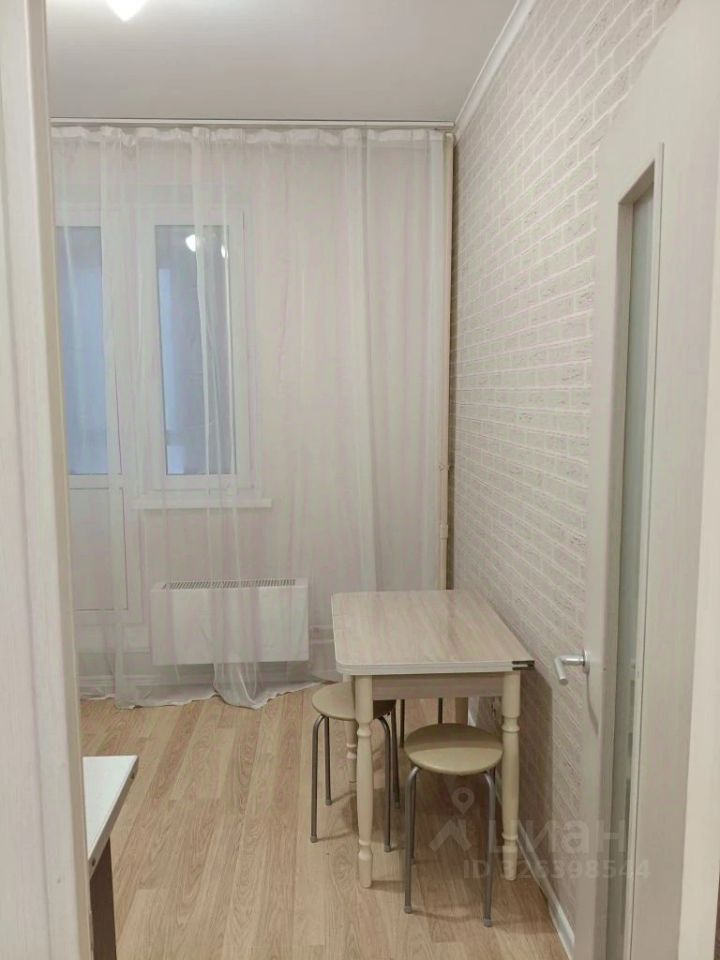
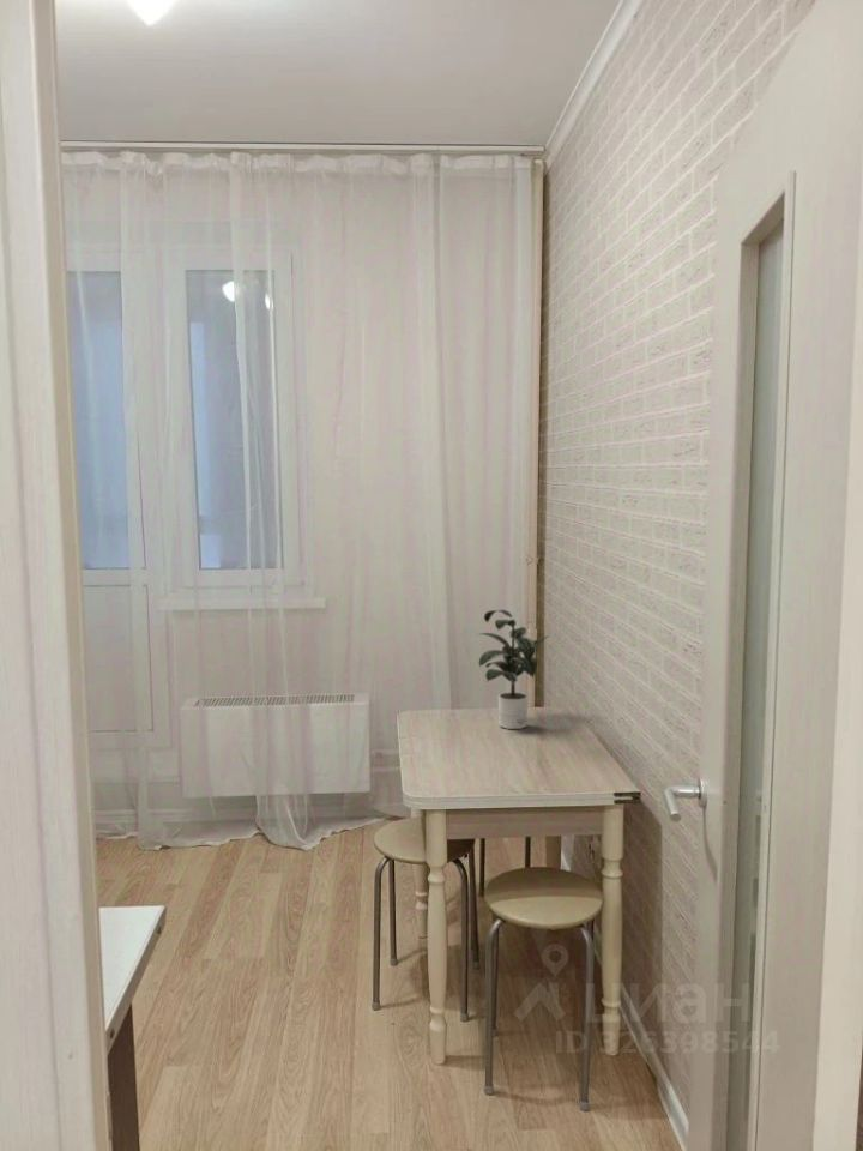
+ potted plant (515, 669)
